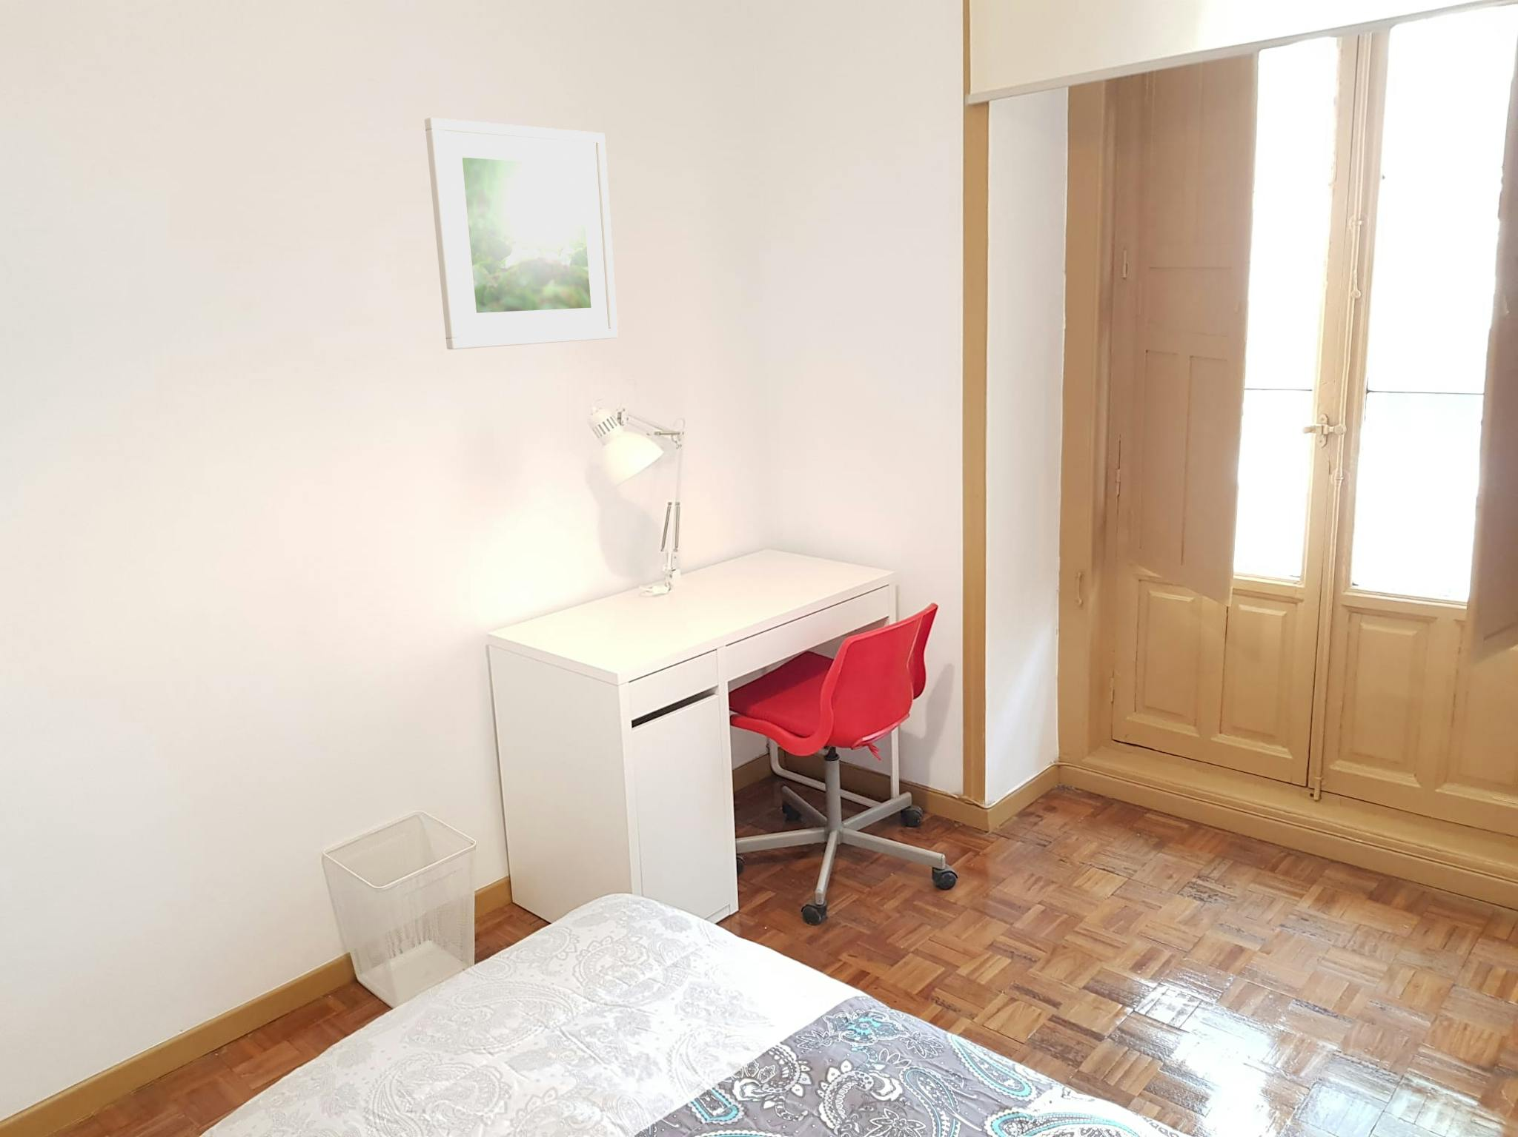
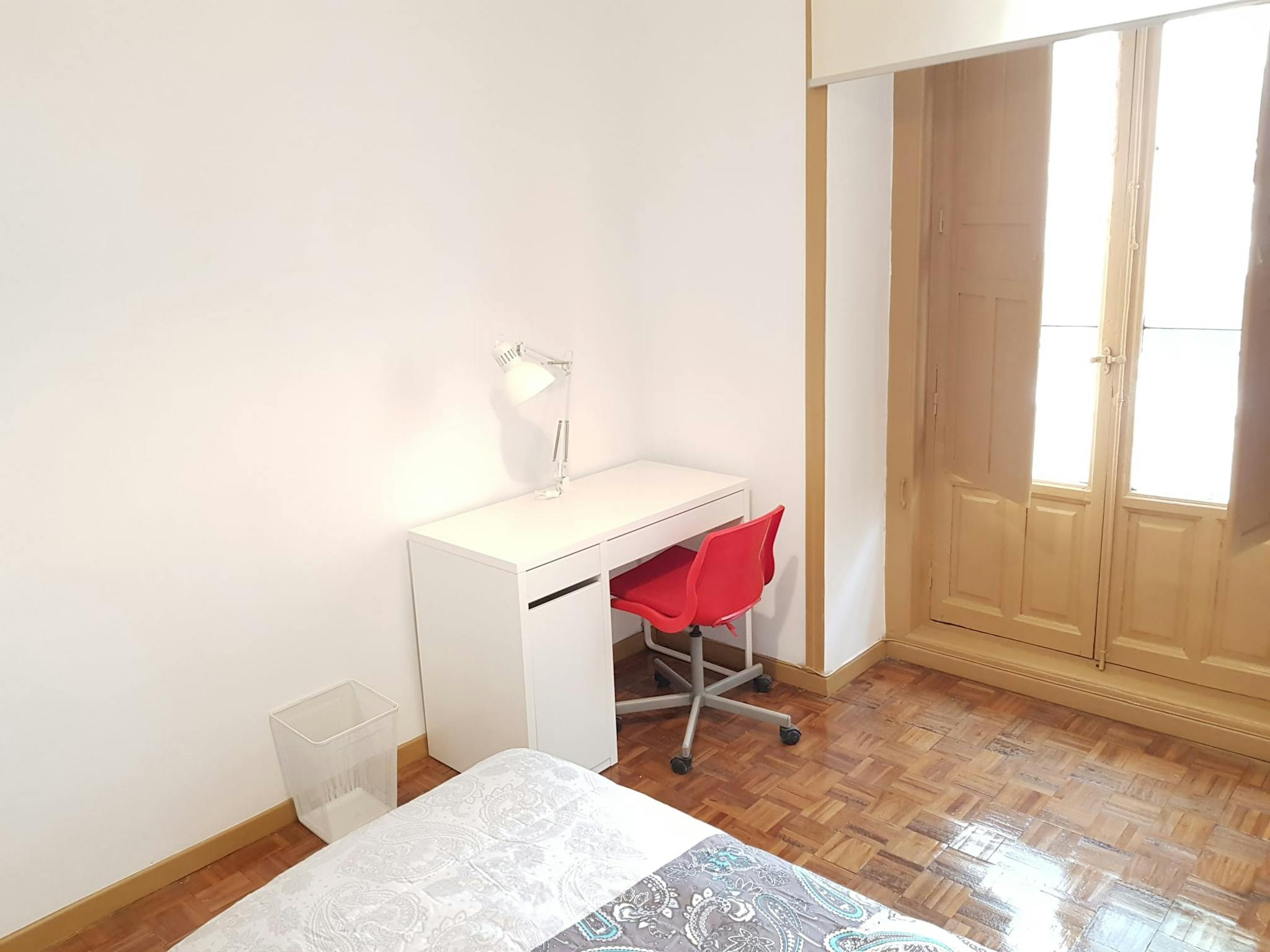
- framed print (528, 236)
